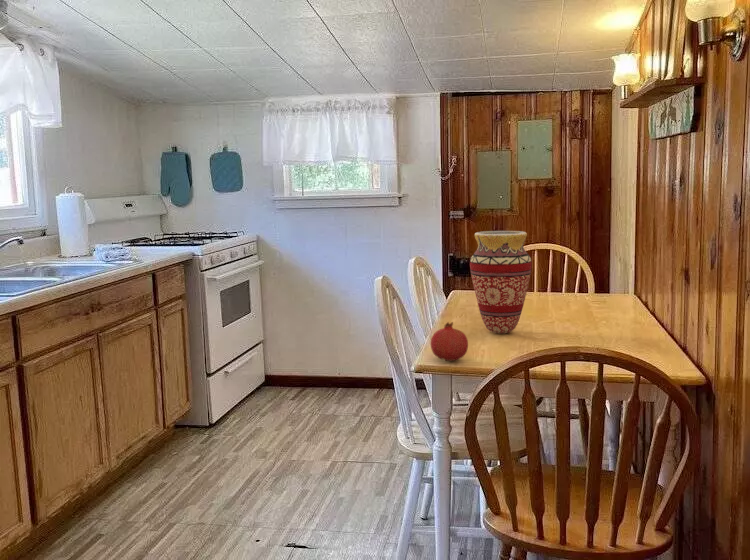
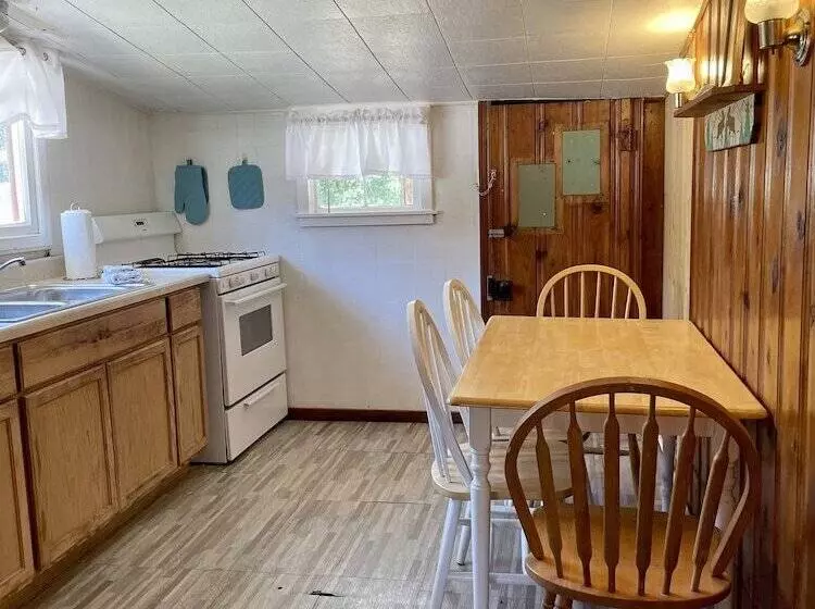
- vase (500, 282)
- fruit (449, 341)
